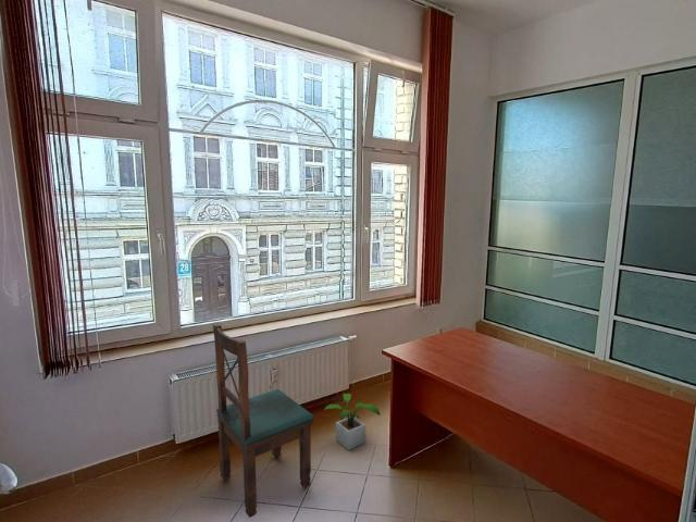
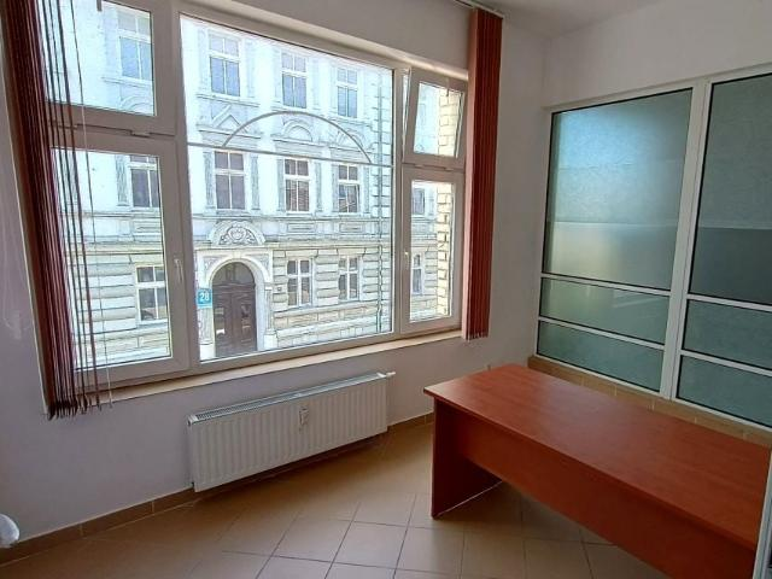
- dining chair (262, 407)
- potted plant (351, 422)
